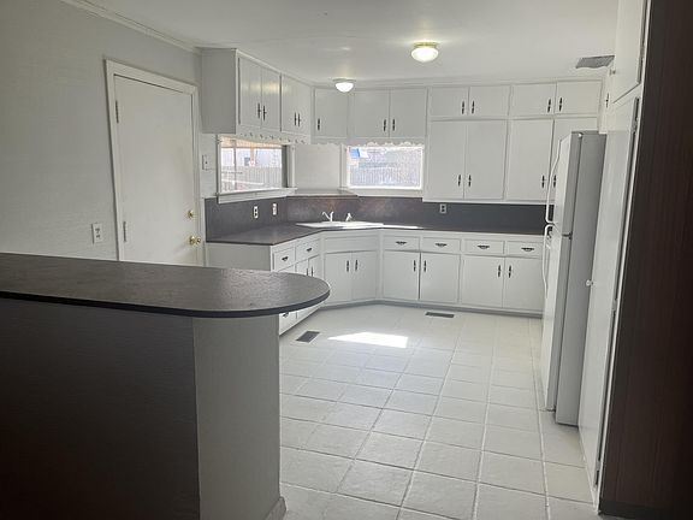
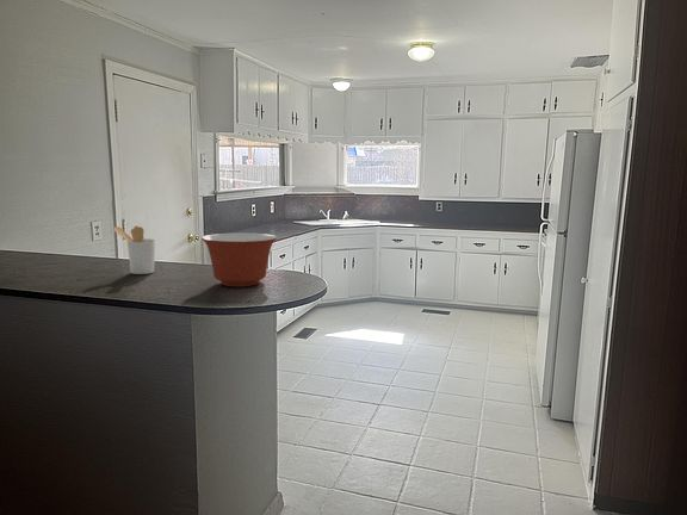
+ utensil holder (134, 248)
+ mixing bowl (240, 260)
